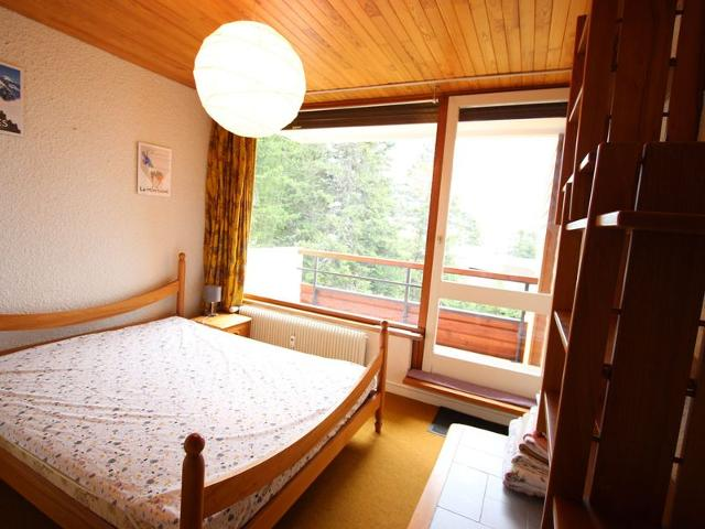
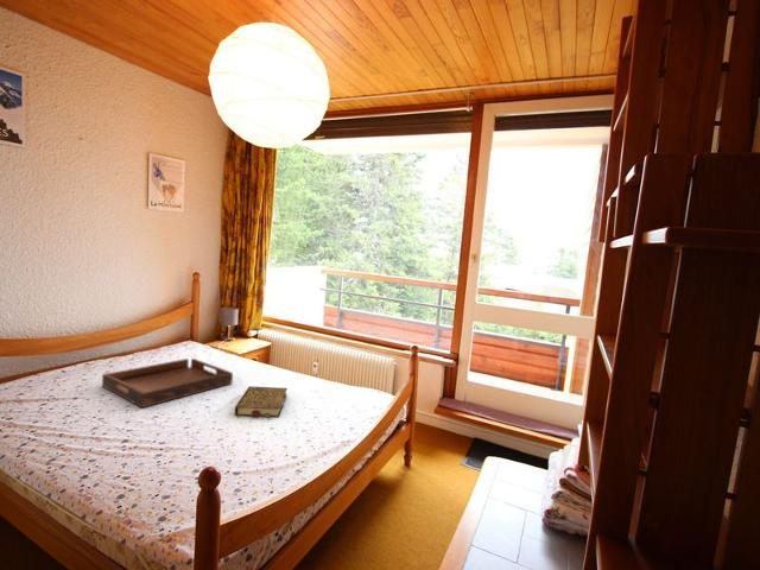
+ serving tray (170, 379)
+ book (262, 401)
